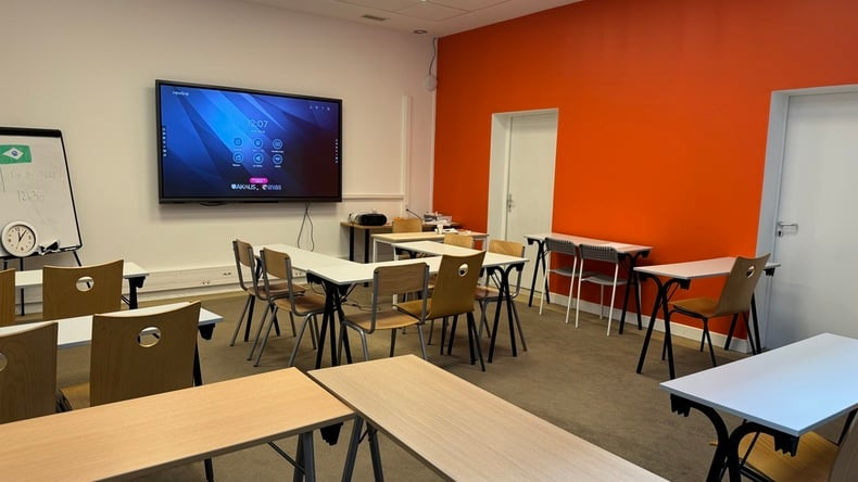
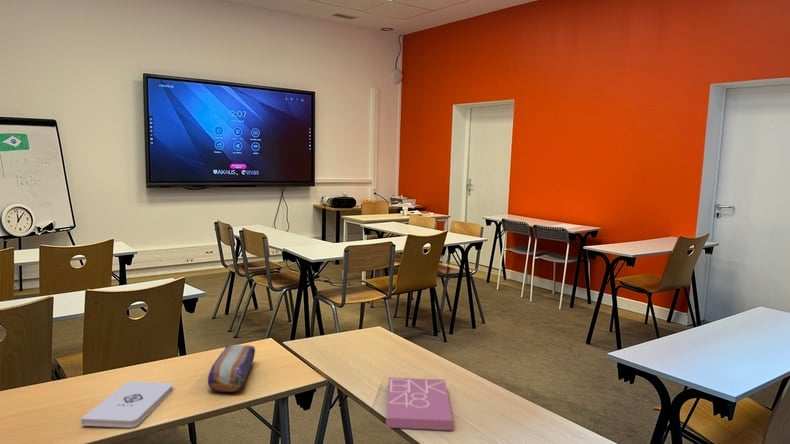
+ pencil case (232, 366)
+ book (417, 401)
+ notepad (131, 402)
